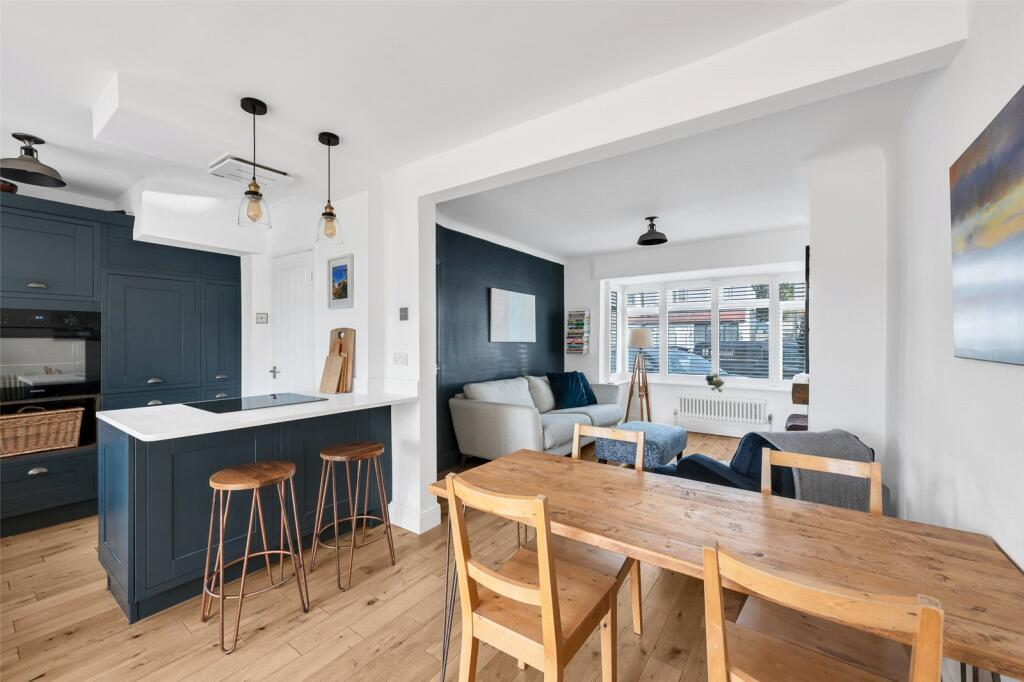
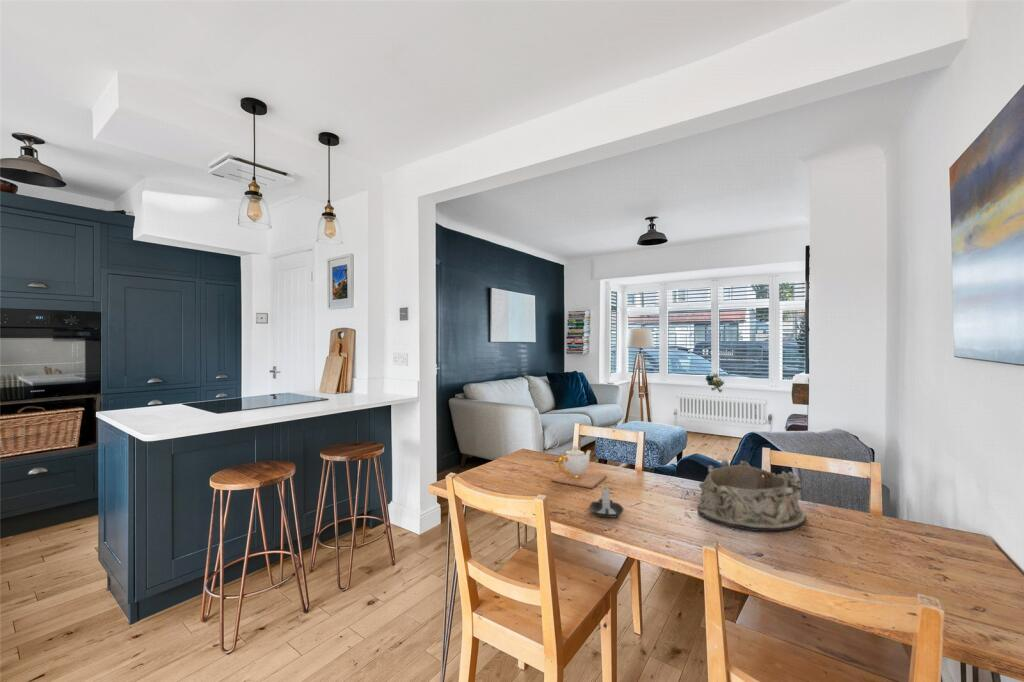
+ teapot (579, 462)
+ candle (606, 498)
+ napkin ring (749, 491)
